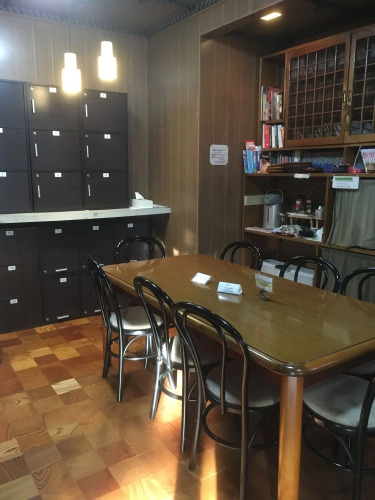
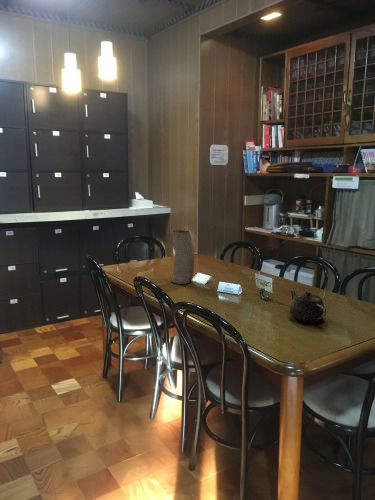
+ teapot (306, 304)
+ vase (182, 256)
